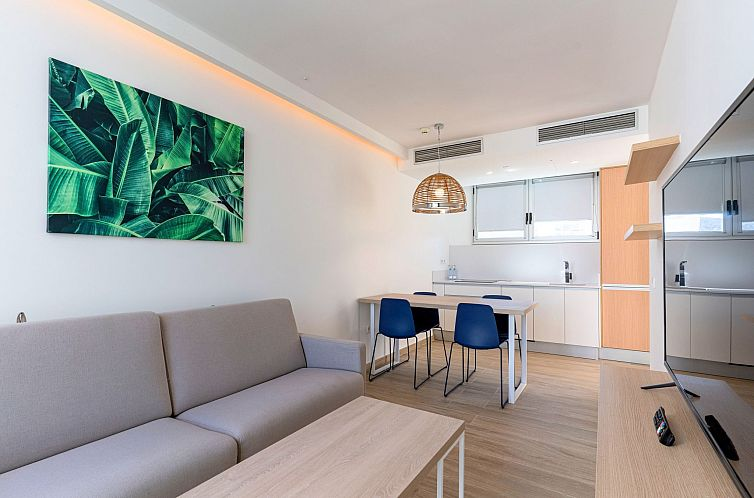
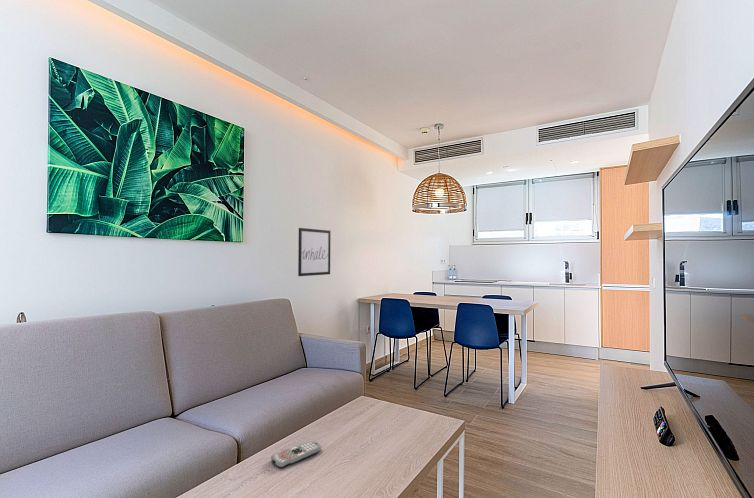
+ remote control (297, 453)
+ wall art (315, 252)
